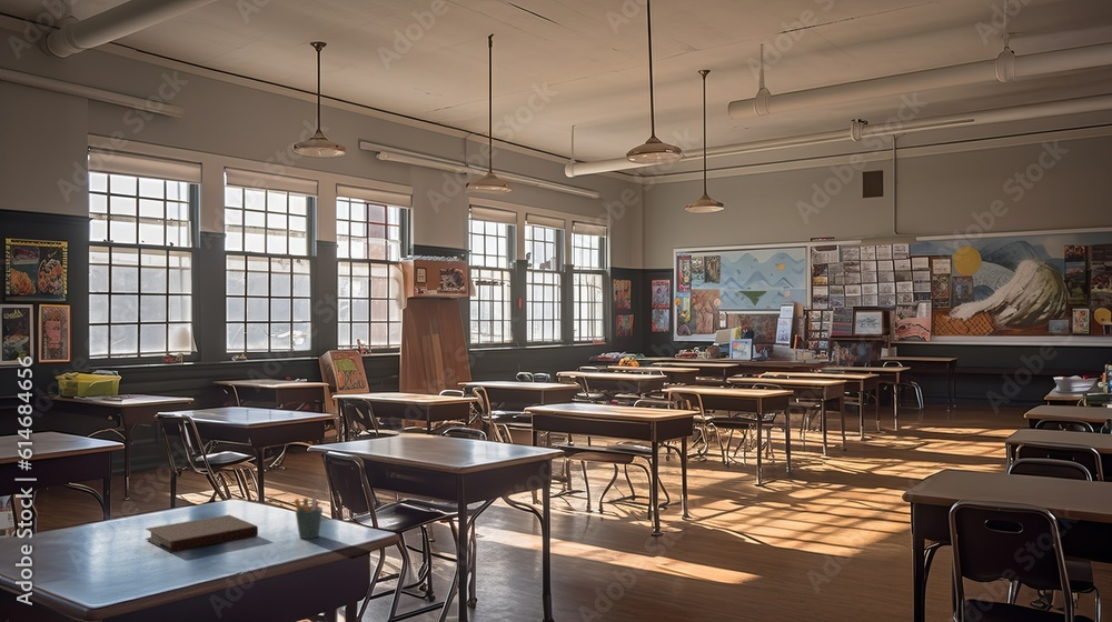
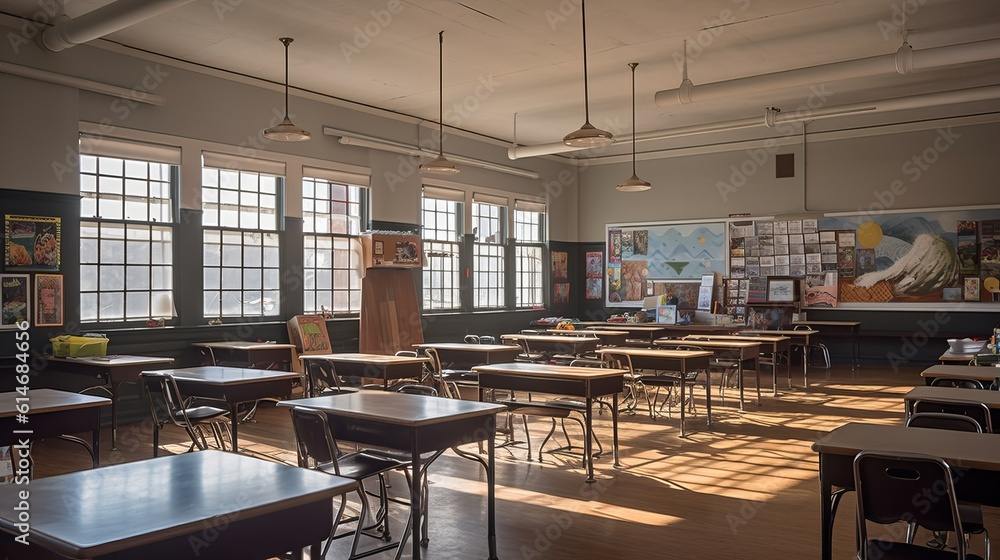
- notebook (201, 532)
- pen holder (308, 514)
